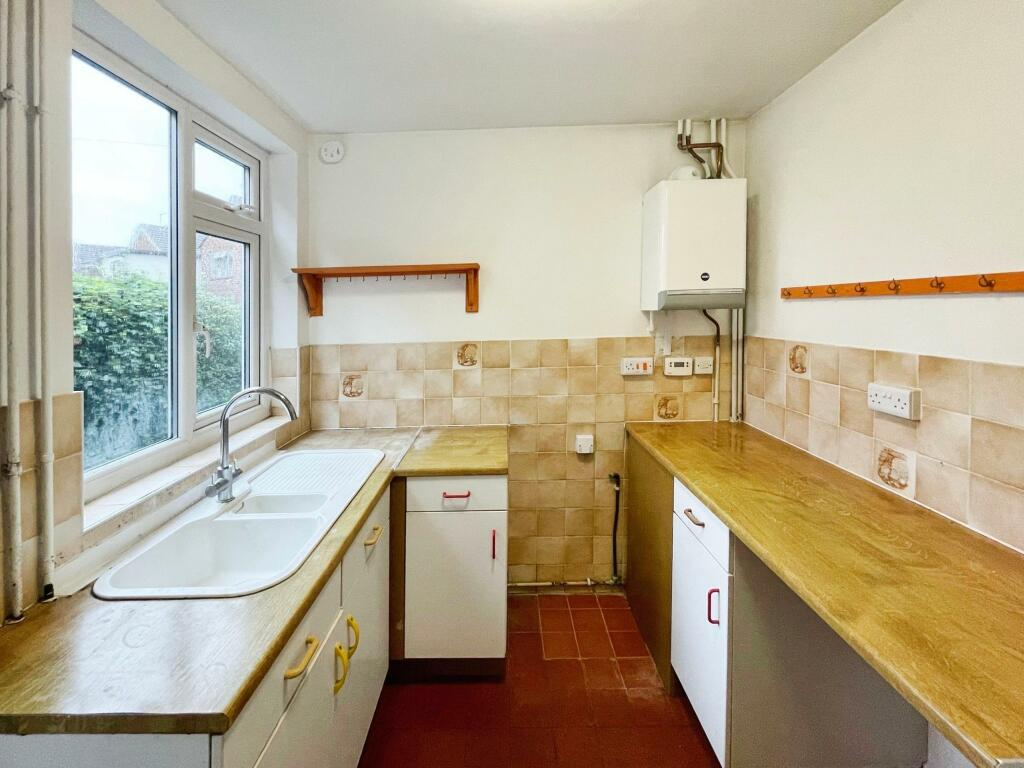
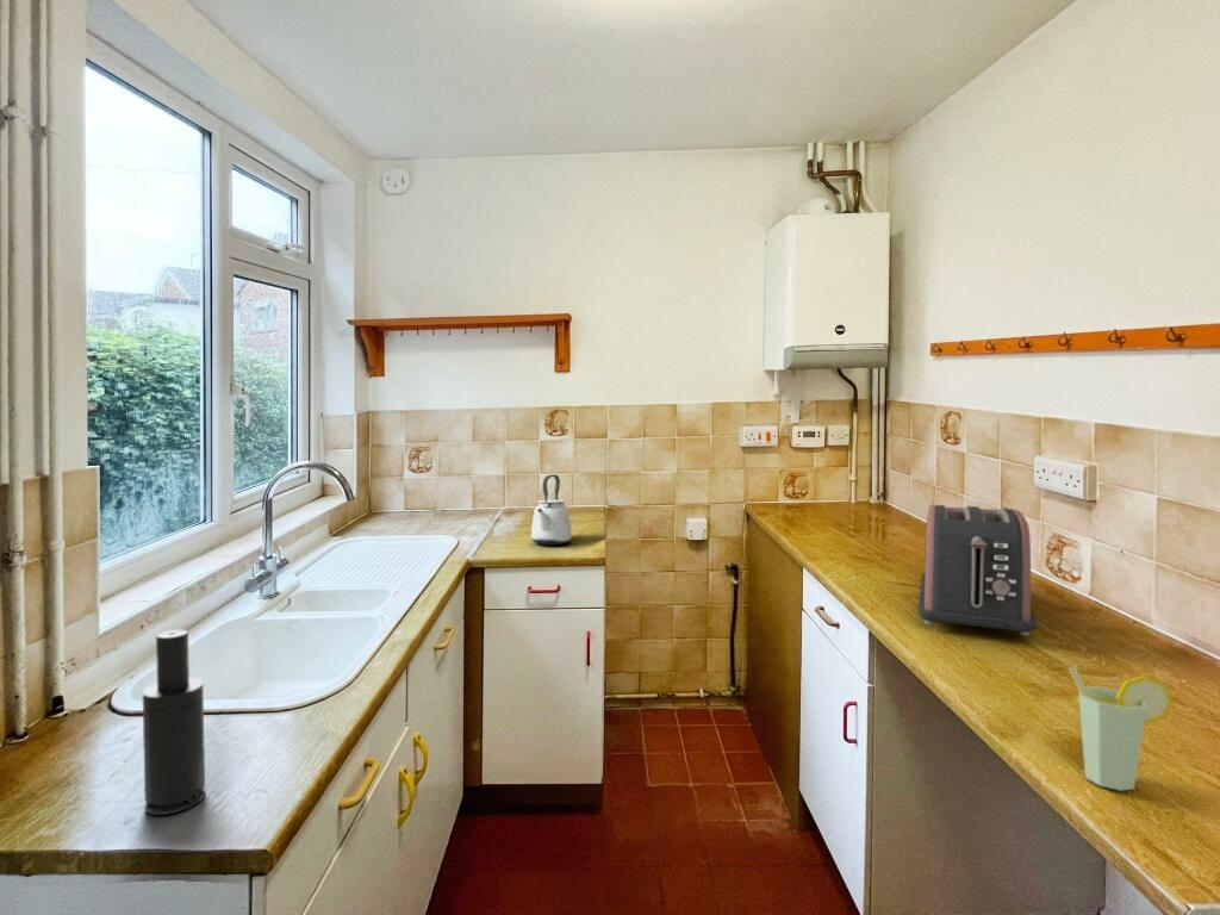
+ toaster (972, 559)
+ cup (1119, 724)
+ soap dispenser (174, 717)
+ kettle (548, 510)
